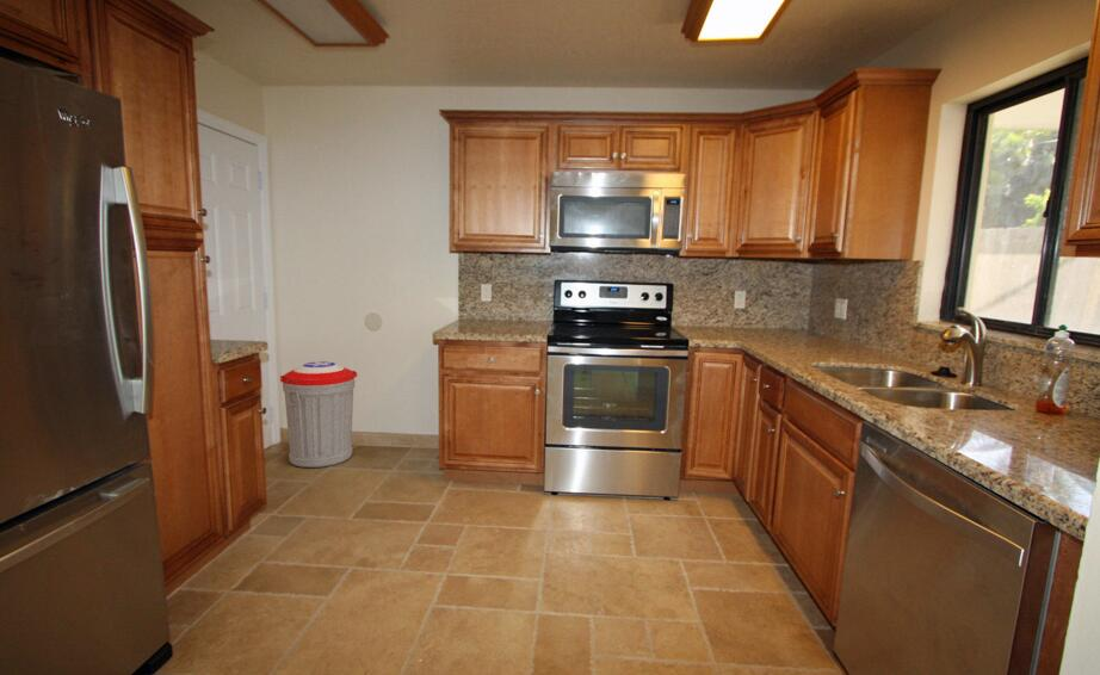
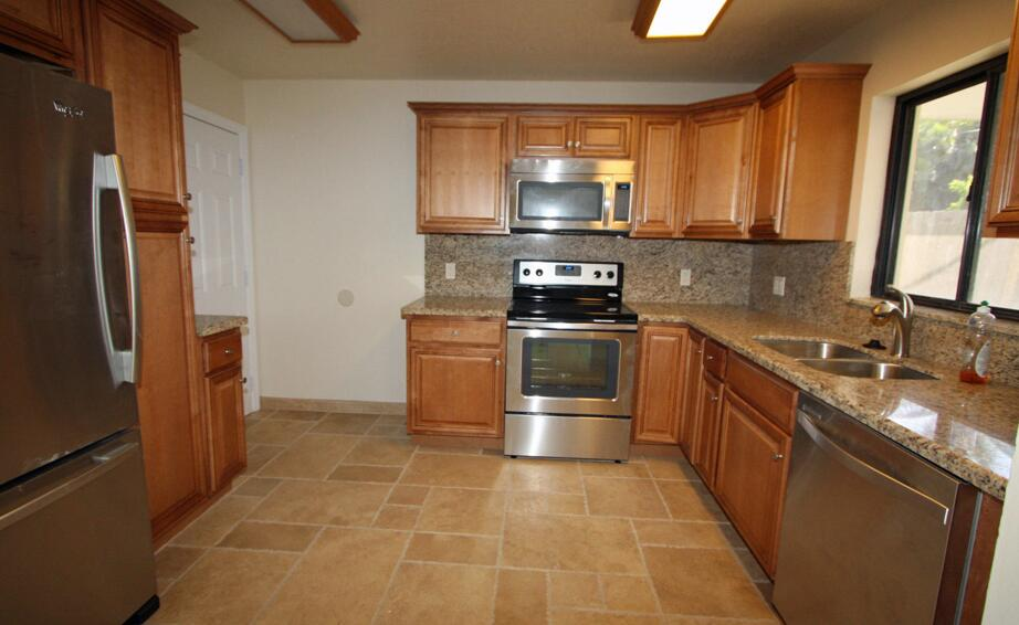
- trash can (320, 410)
